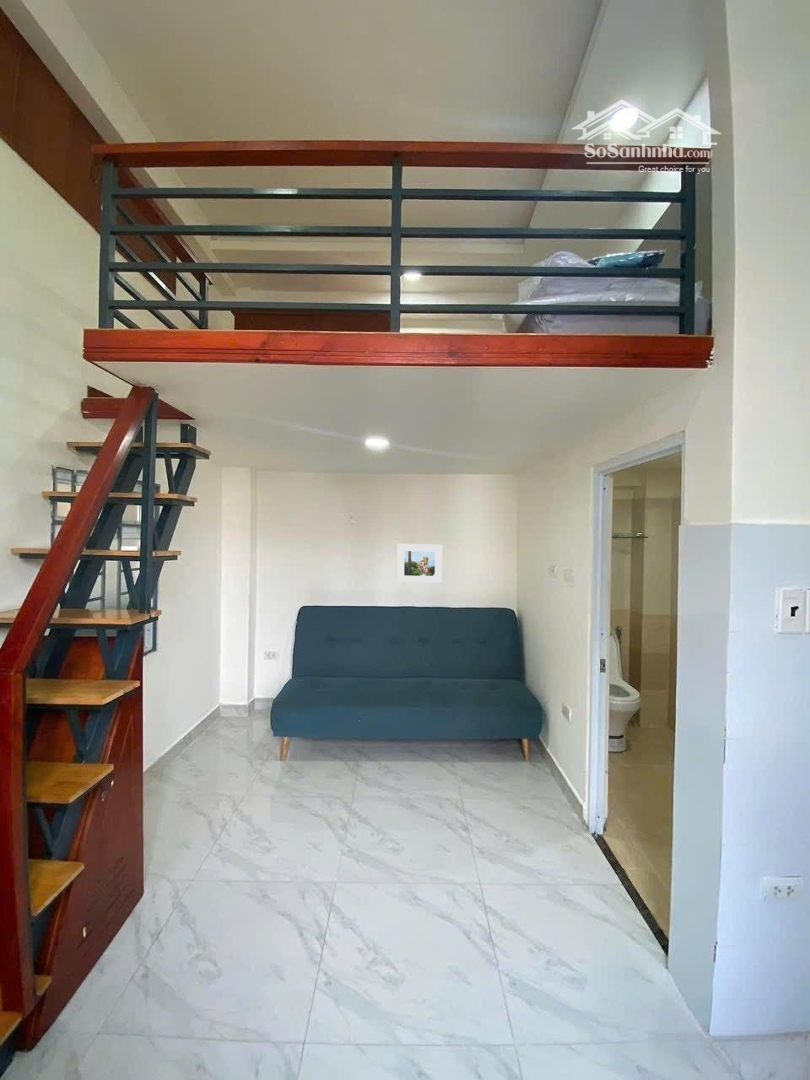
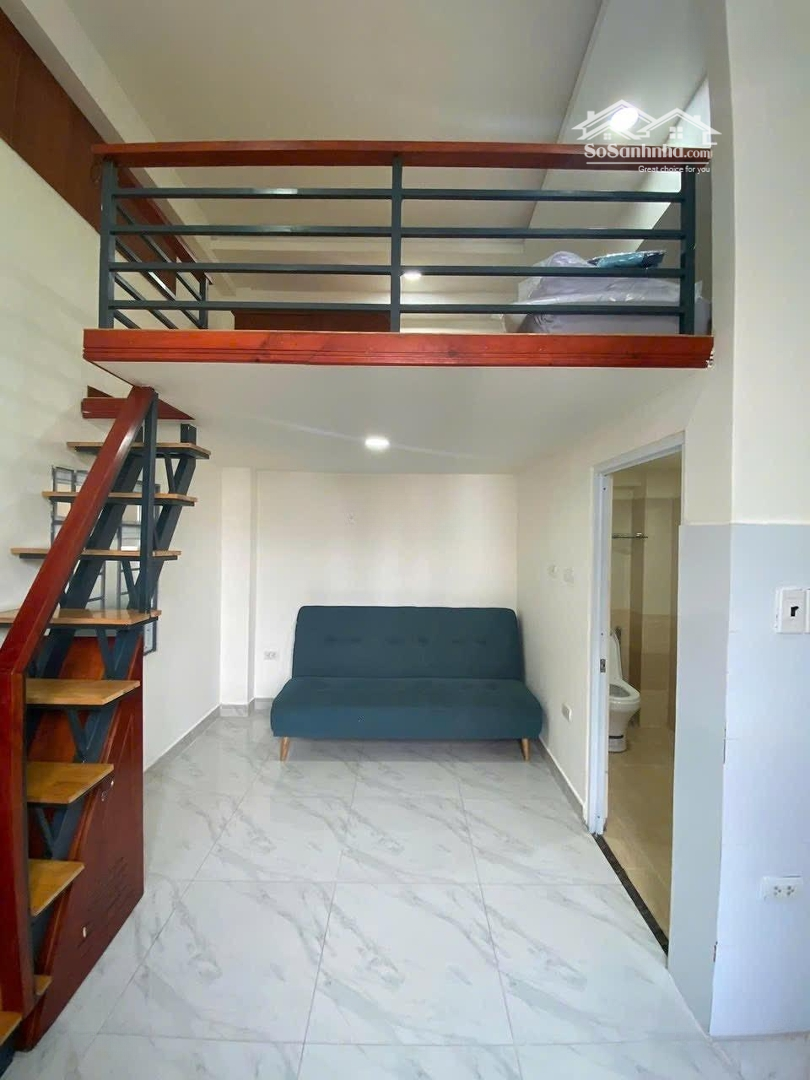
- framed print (419, 563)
